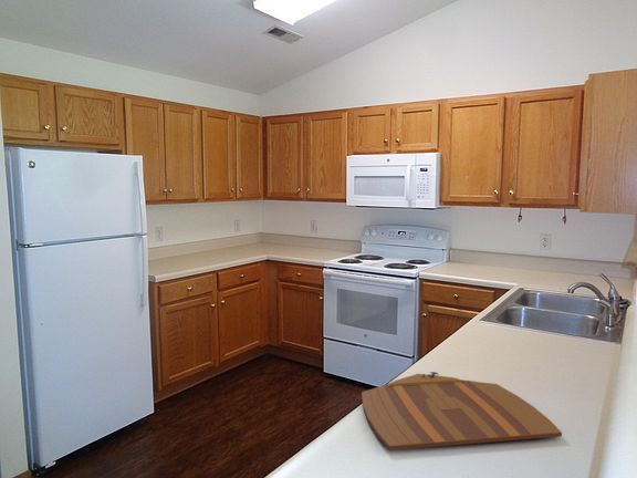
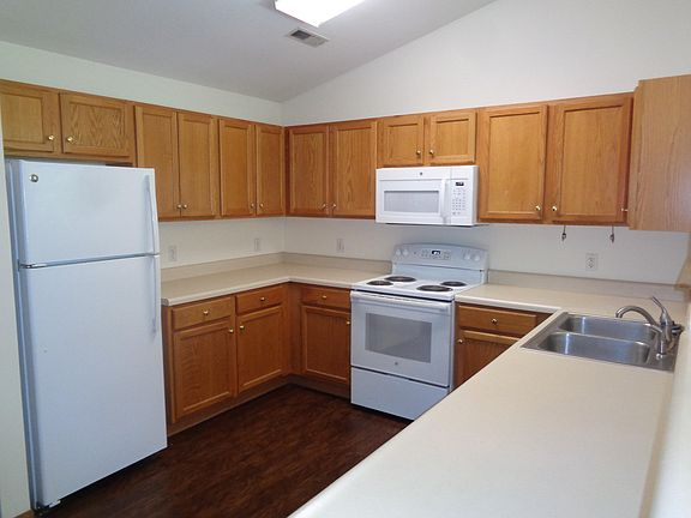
- cutting board (442, 399)
